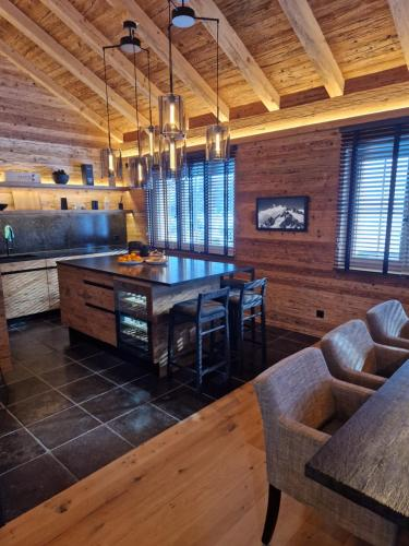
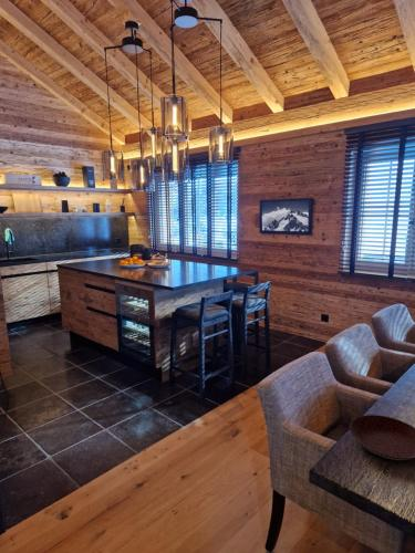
+ plate (386, 438)
